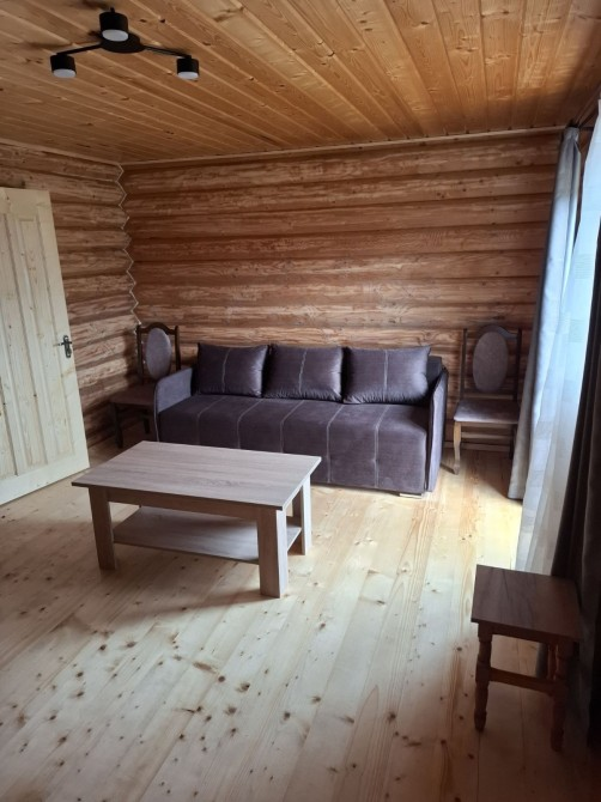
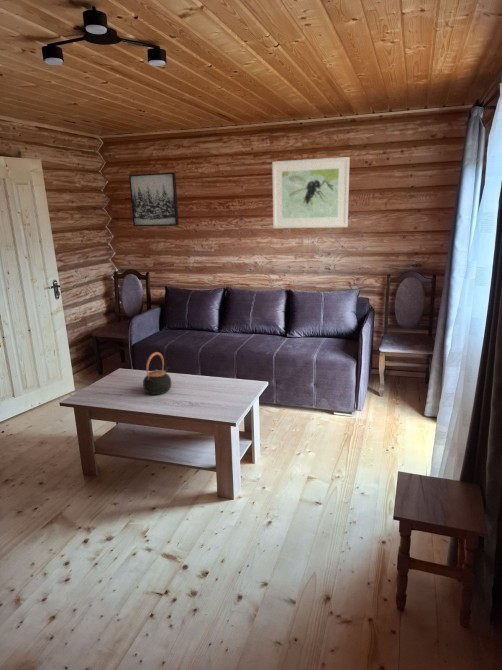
+ wall art (153, 200)
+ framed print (309, 194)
+ teapot (157, 371)
